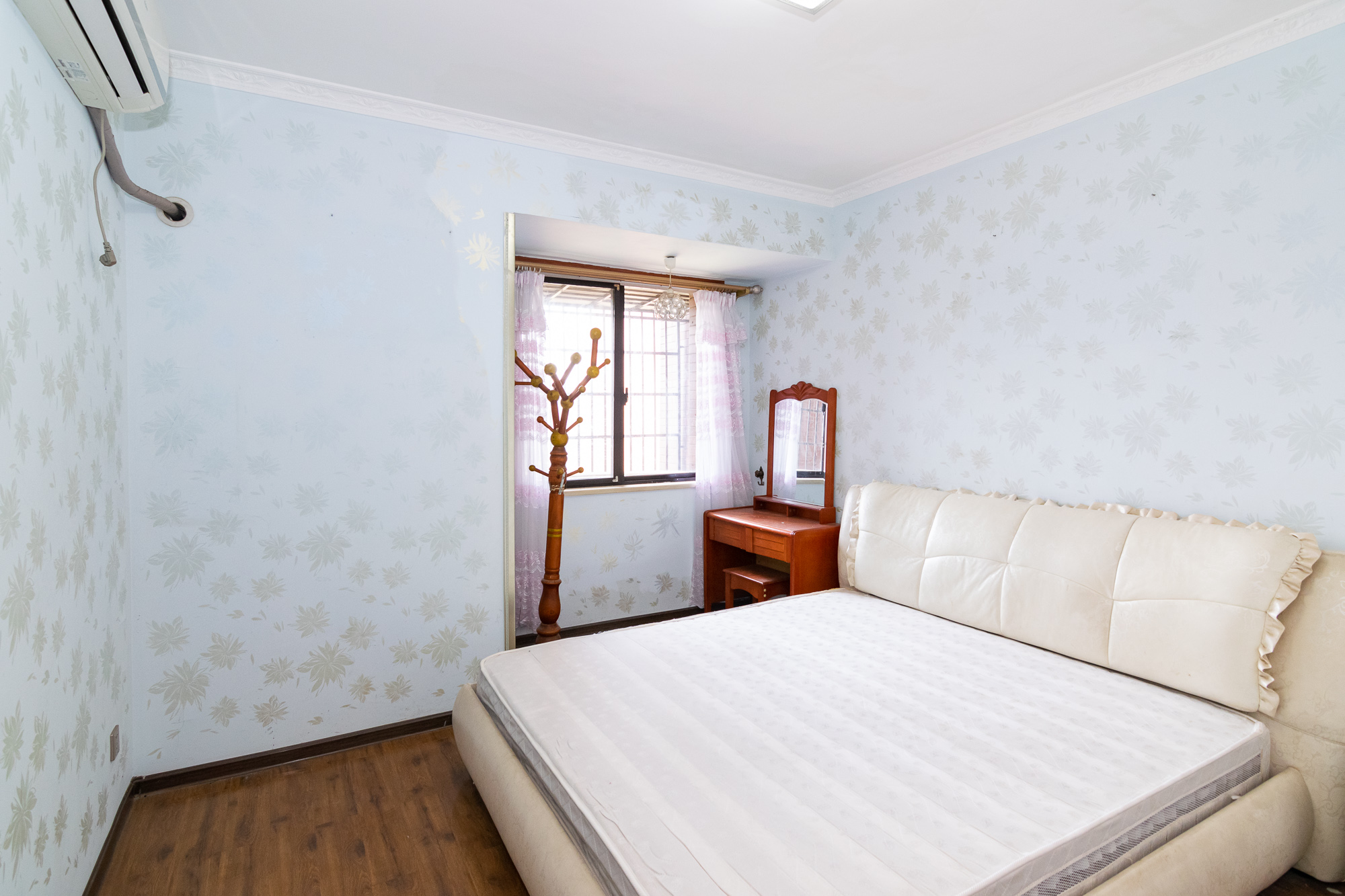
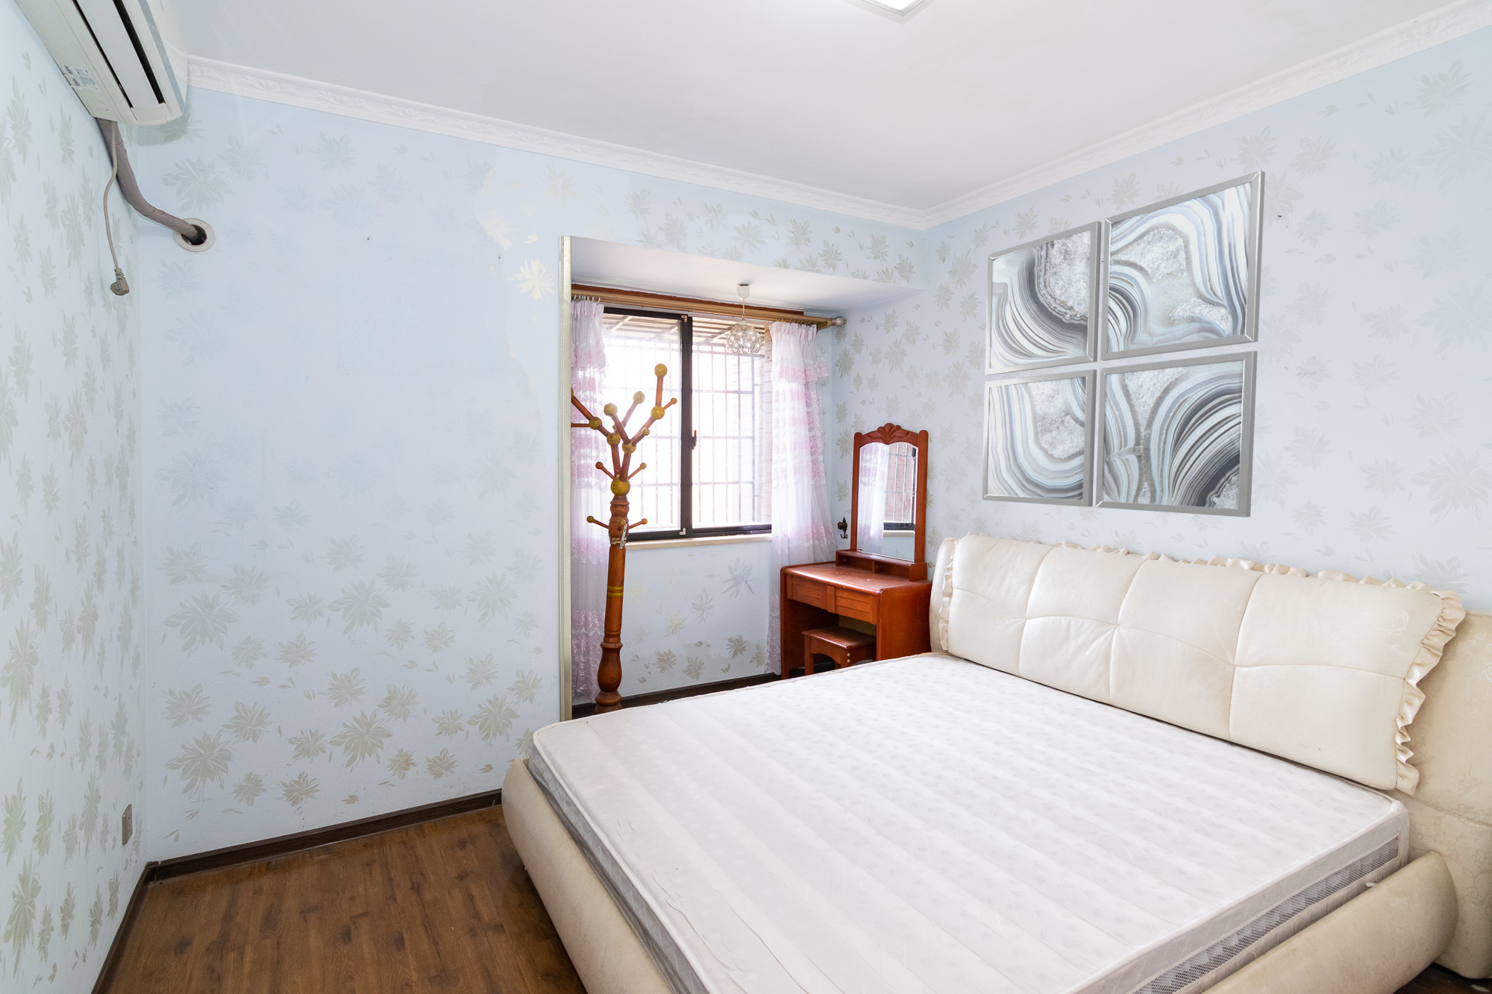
+ wall art (1099, 368)
